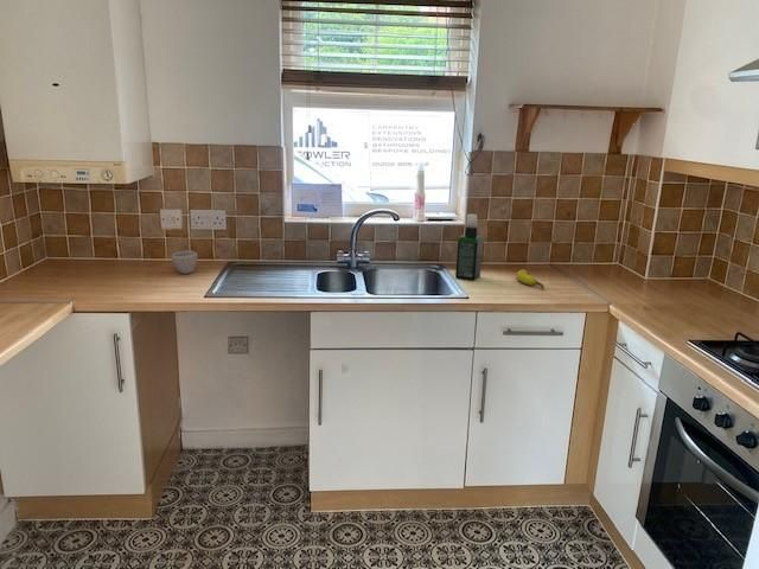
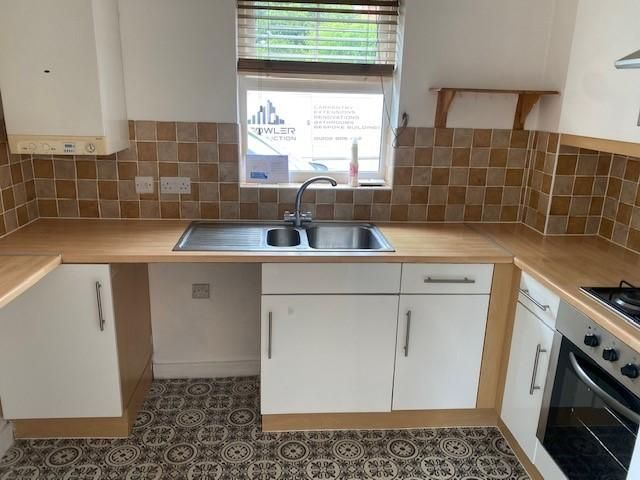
- banana (528, 277)
- spray bottle (470, 245)
- cup (186, 262)
